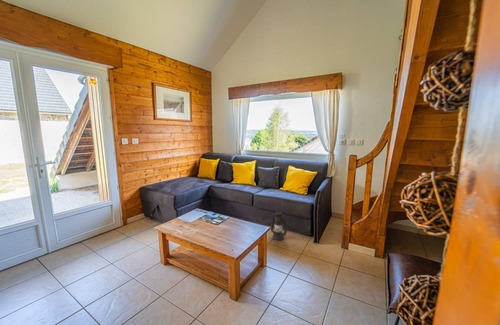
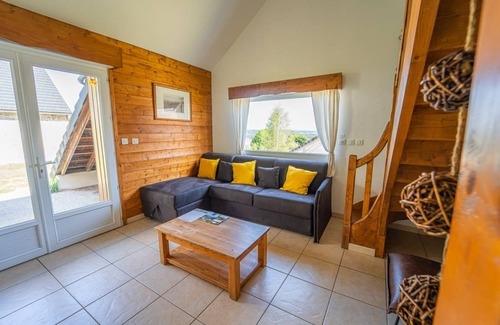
- lantern (278, 224)
